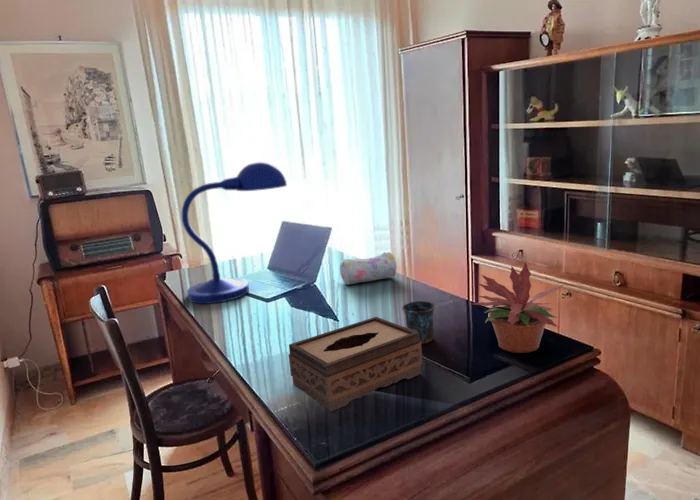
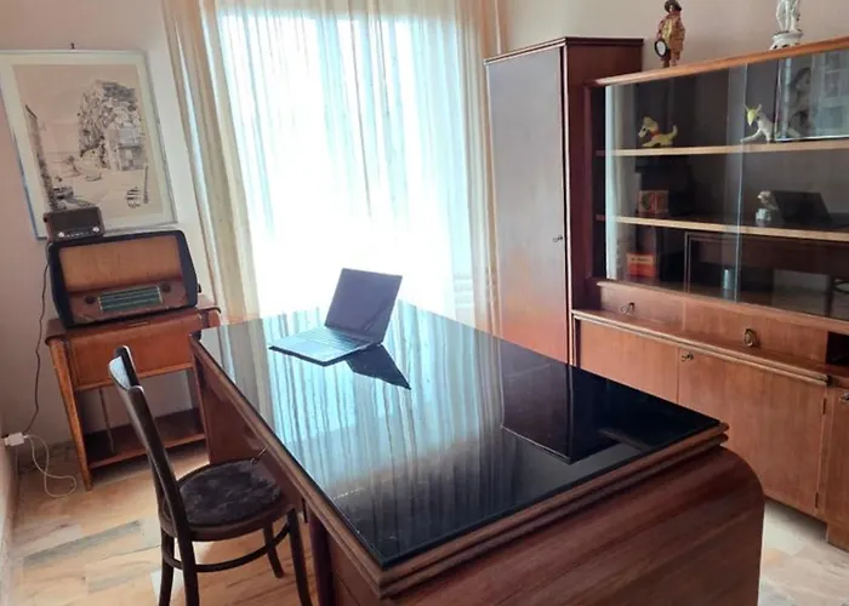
- desk lamp (211, 249)
- mug (415, 324)
- pencil case (368, 268)
- tissue box (355, 359)
- potted plant (517, 305)
